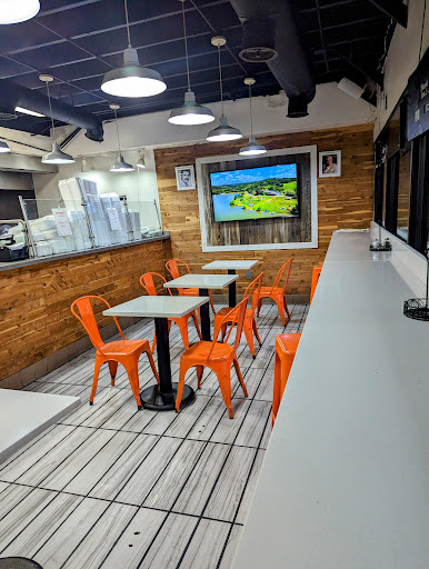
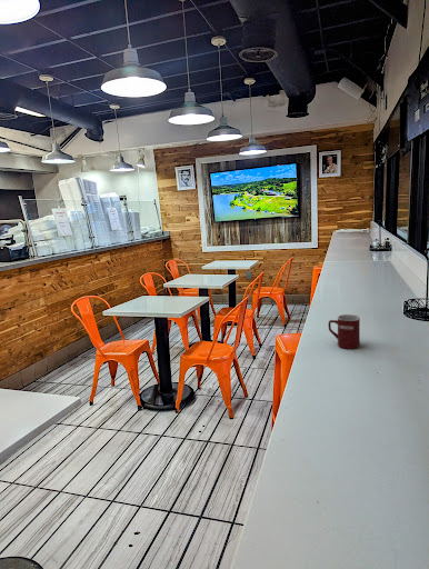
+ mug (343, 330)
